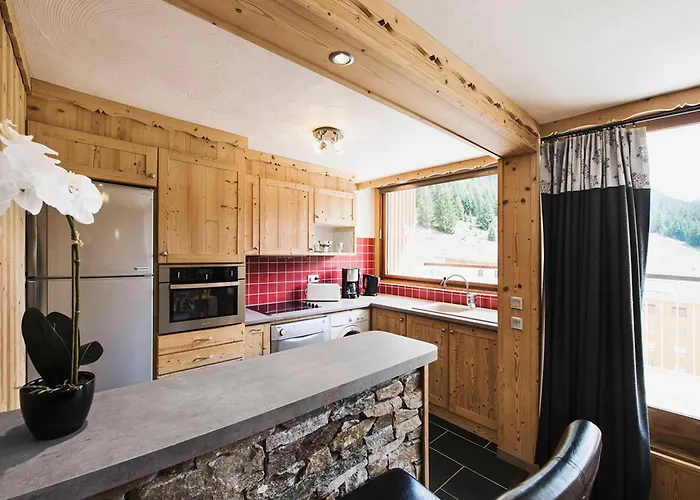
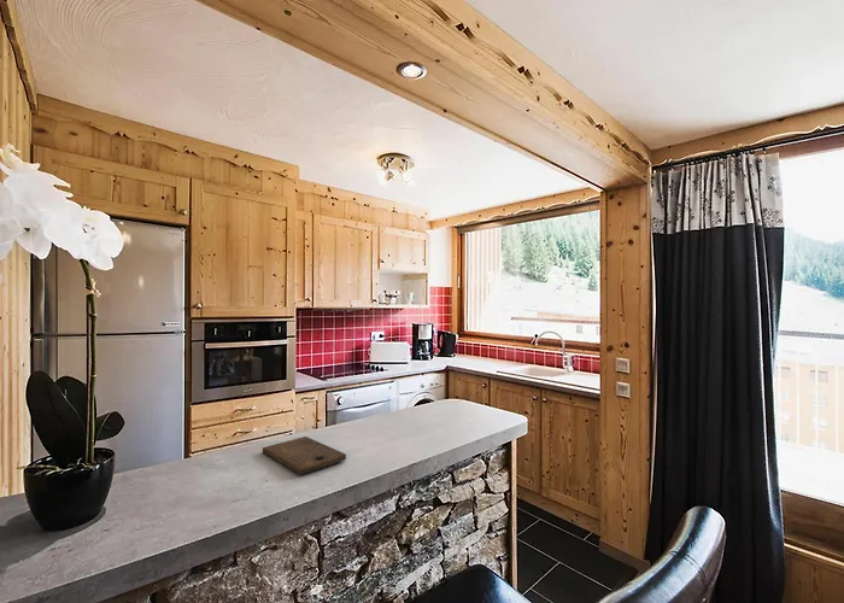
+ cutting board (303, 452)
